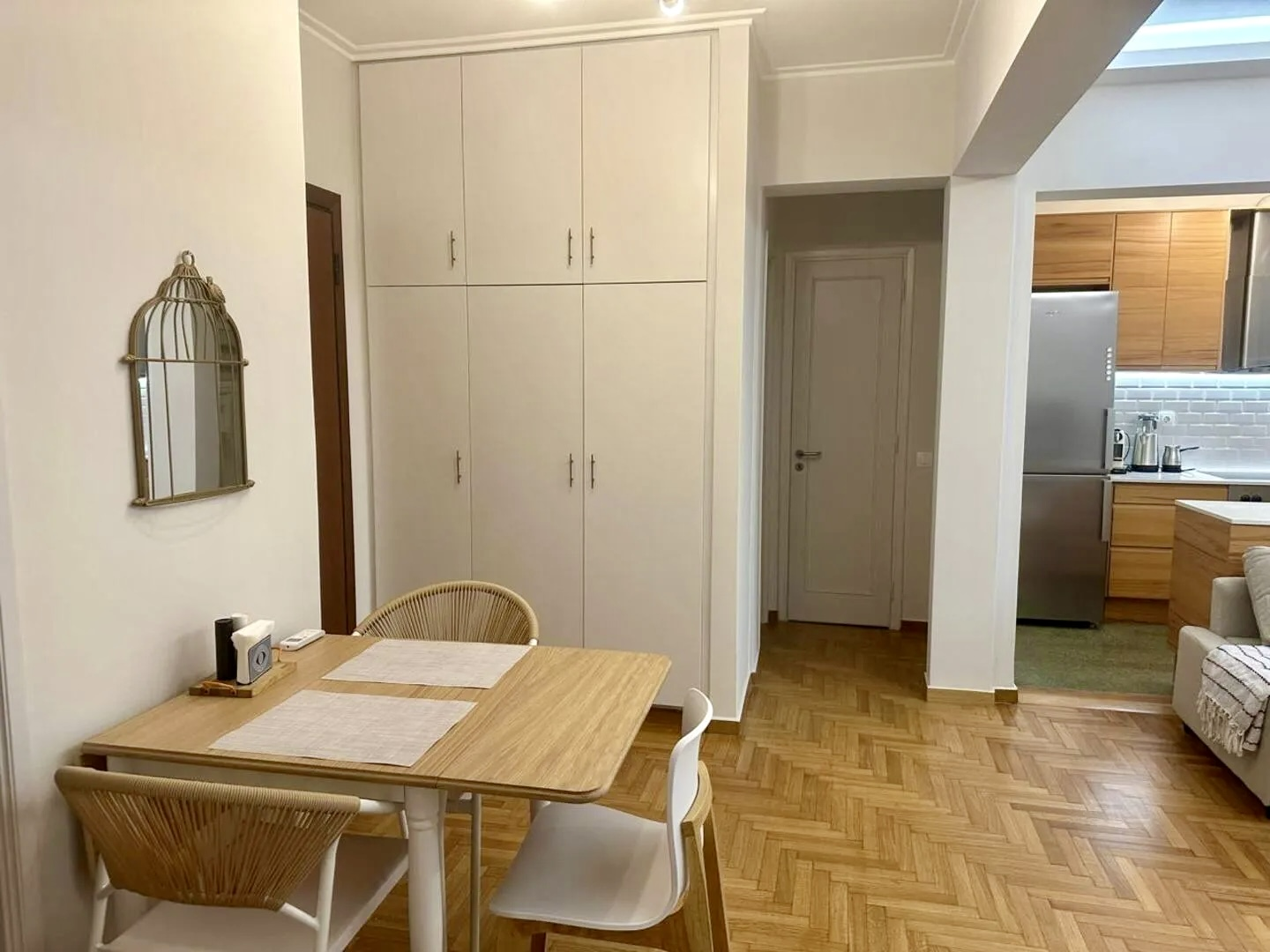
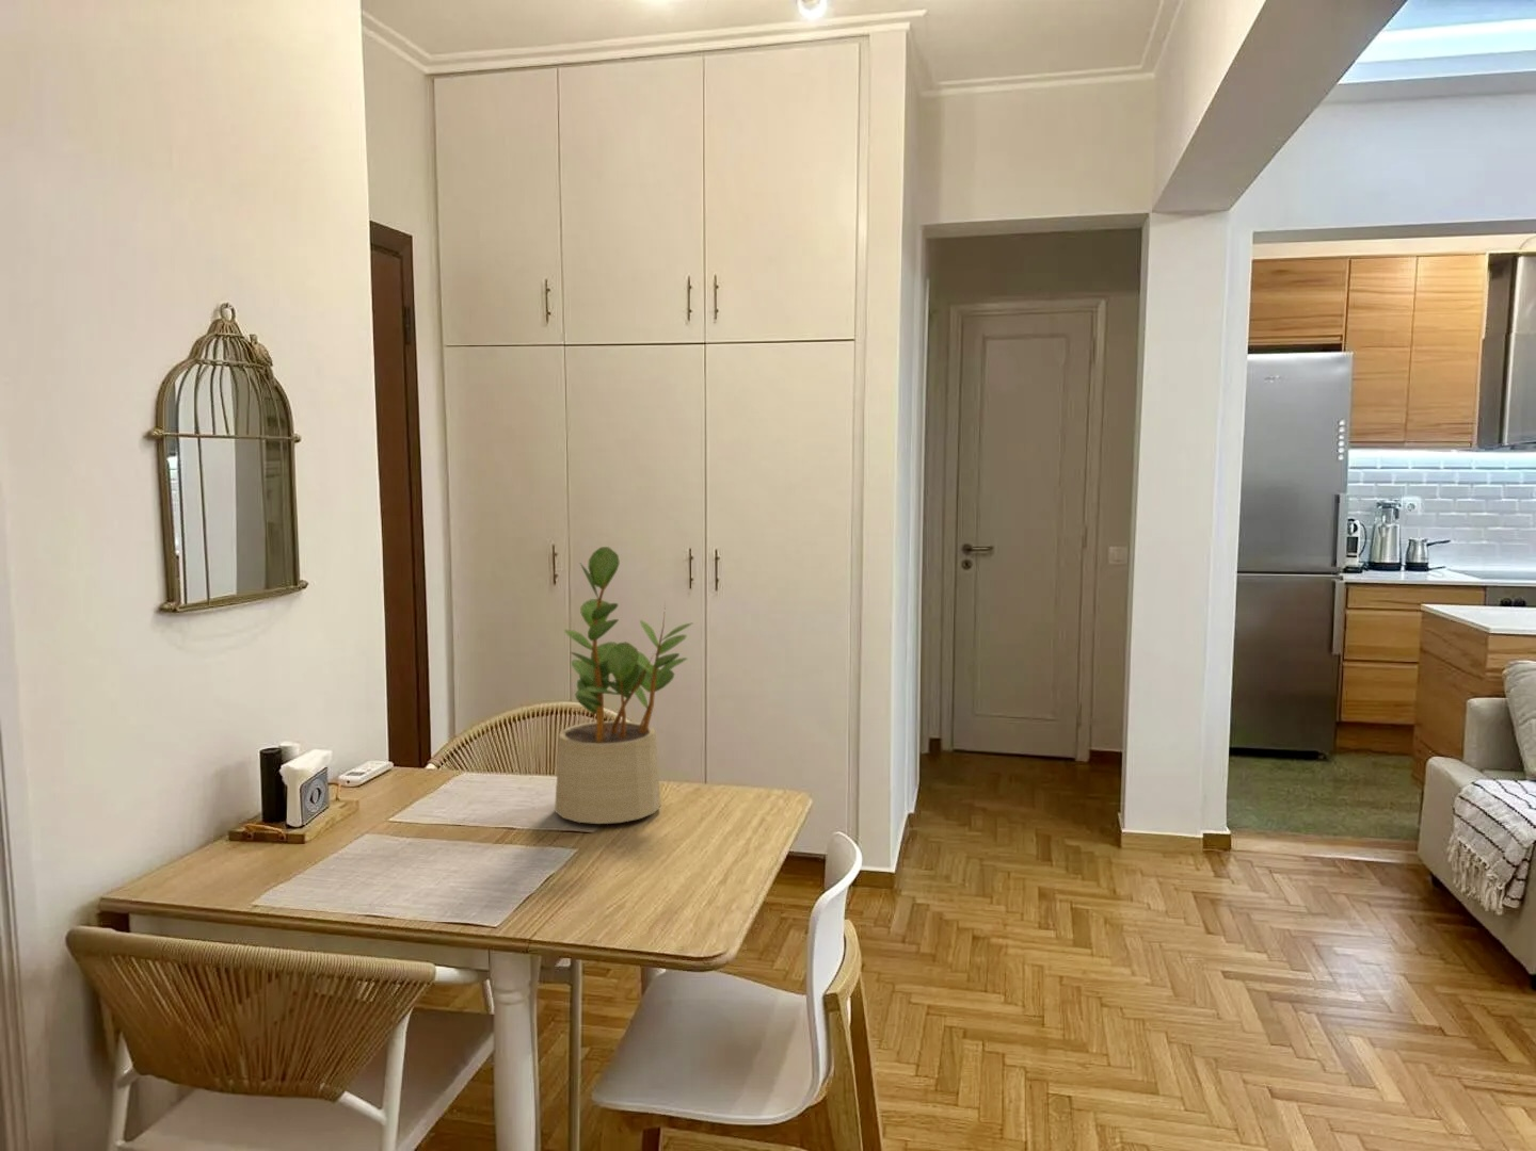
+ potted plant (622, 678)
